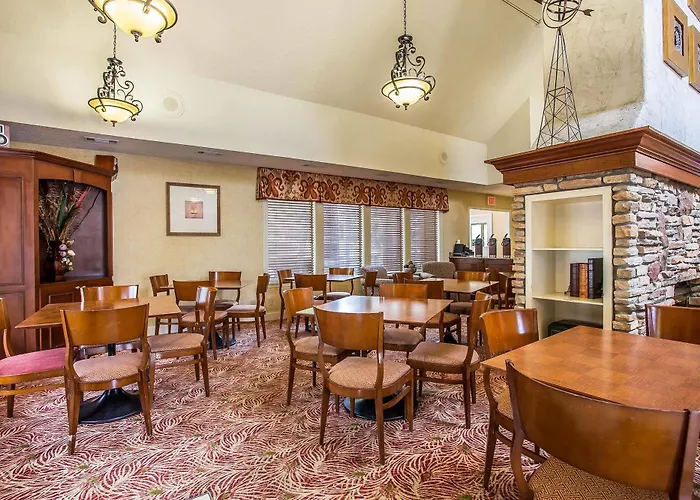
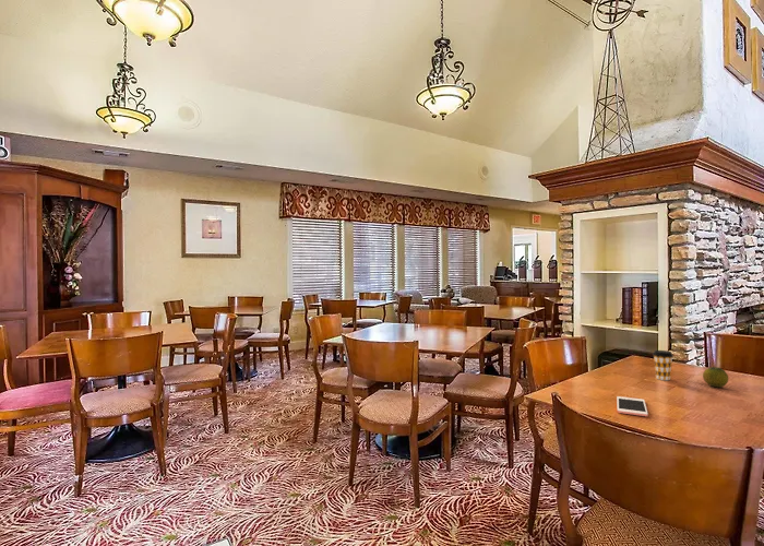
+ coffee cup (662, 365)
+ cell phone (631, 405)
+ fruit (715, 377)
